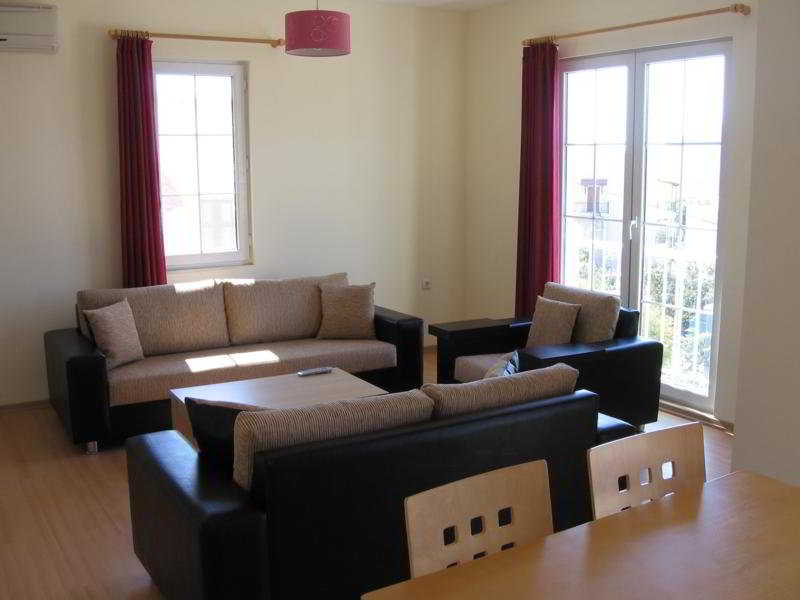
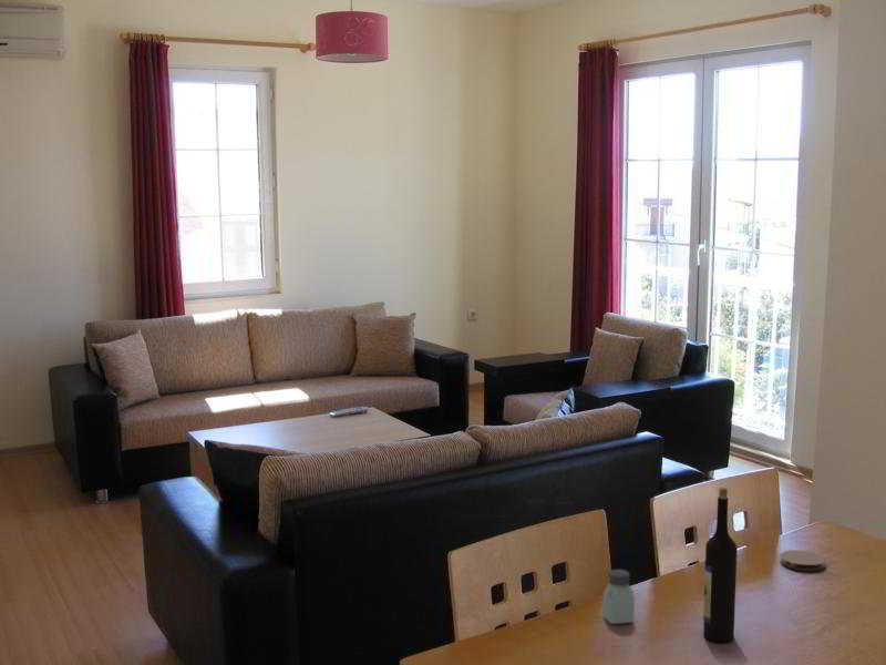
+ coaster (802, 560)
+ wine bottle (720, 563)
+ saltshaker (618, 595)
